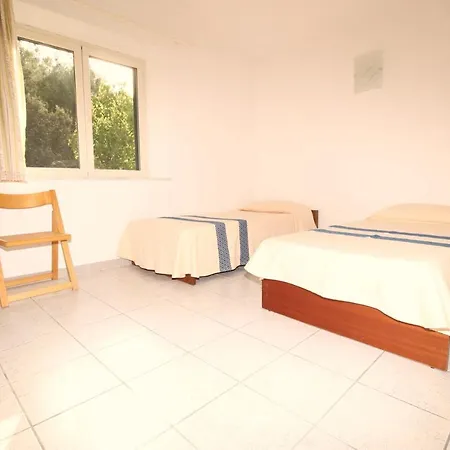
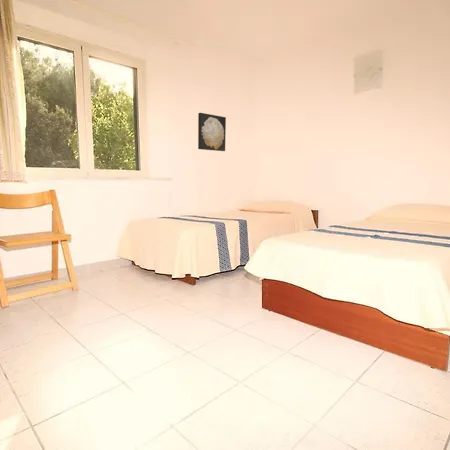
+ wall art (212, 132)
